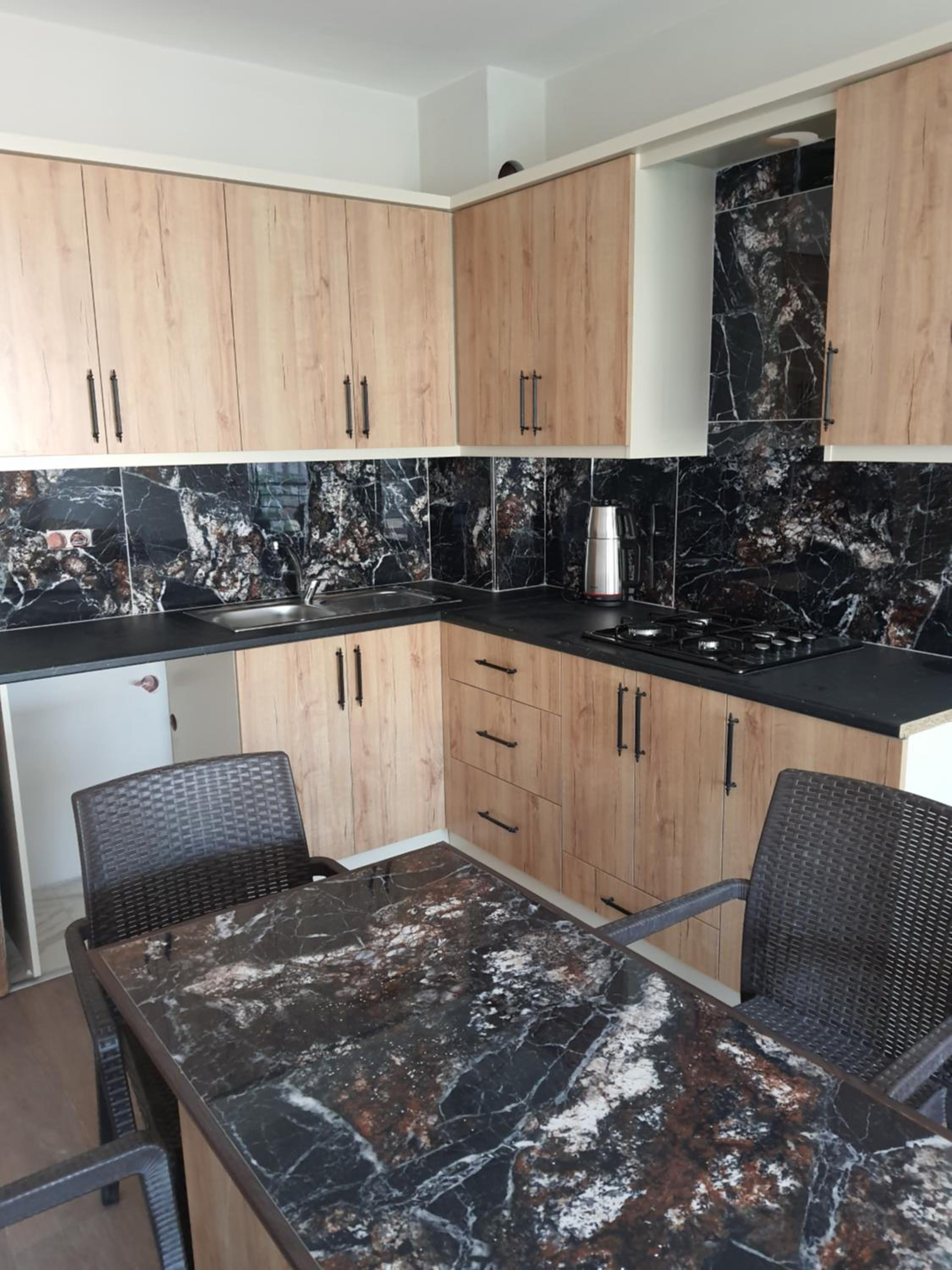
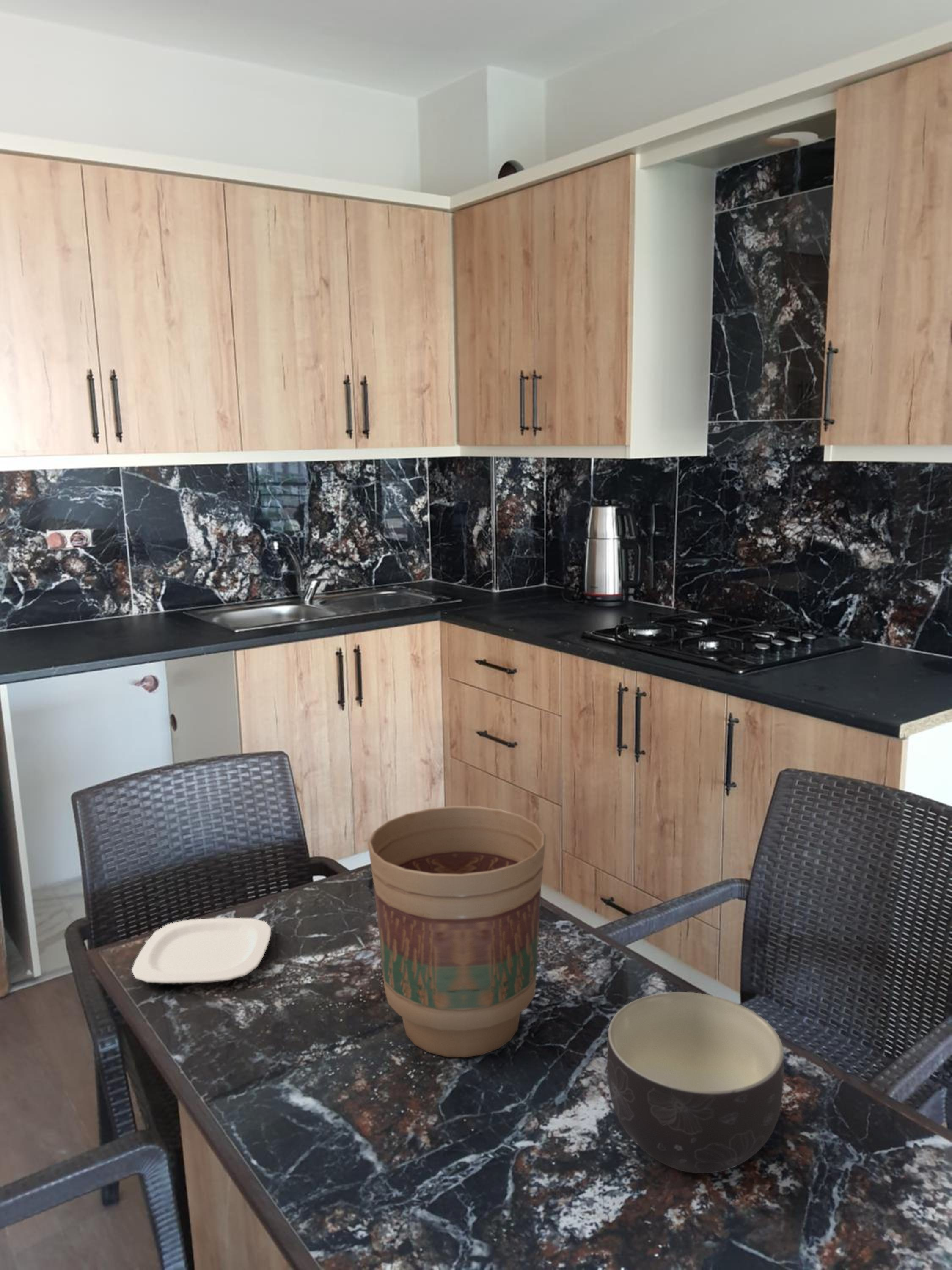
+ plate (204, 952)
+ flower pot (459, 931)
+ bowl (693, 1088)
